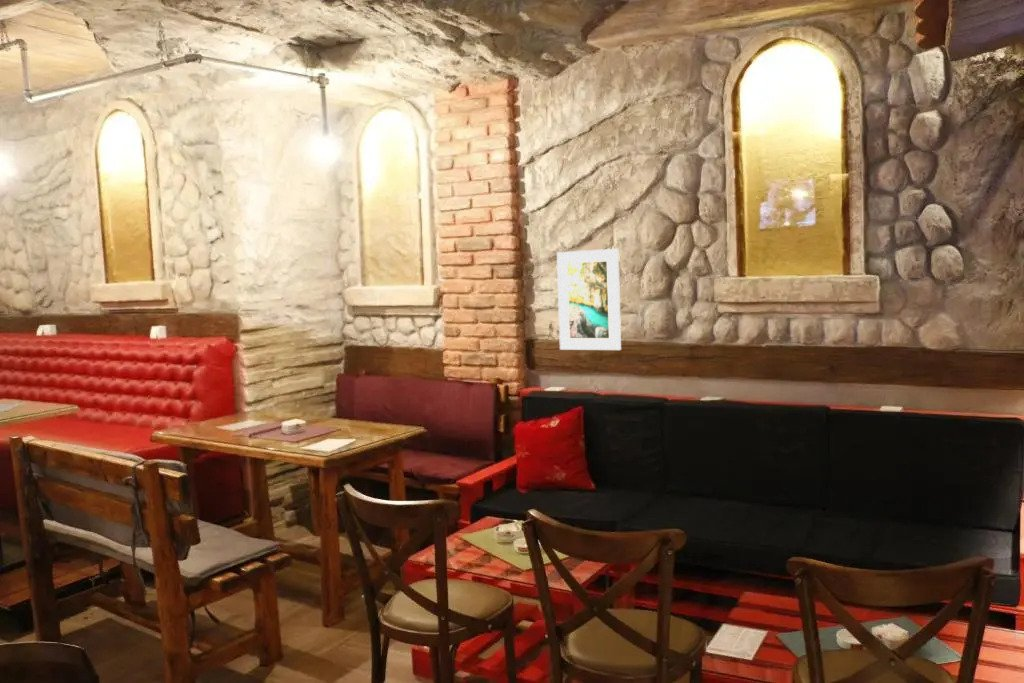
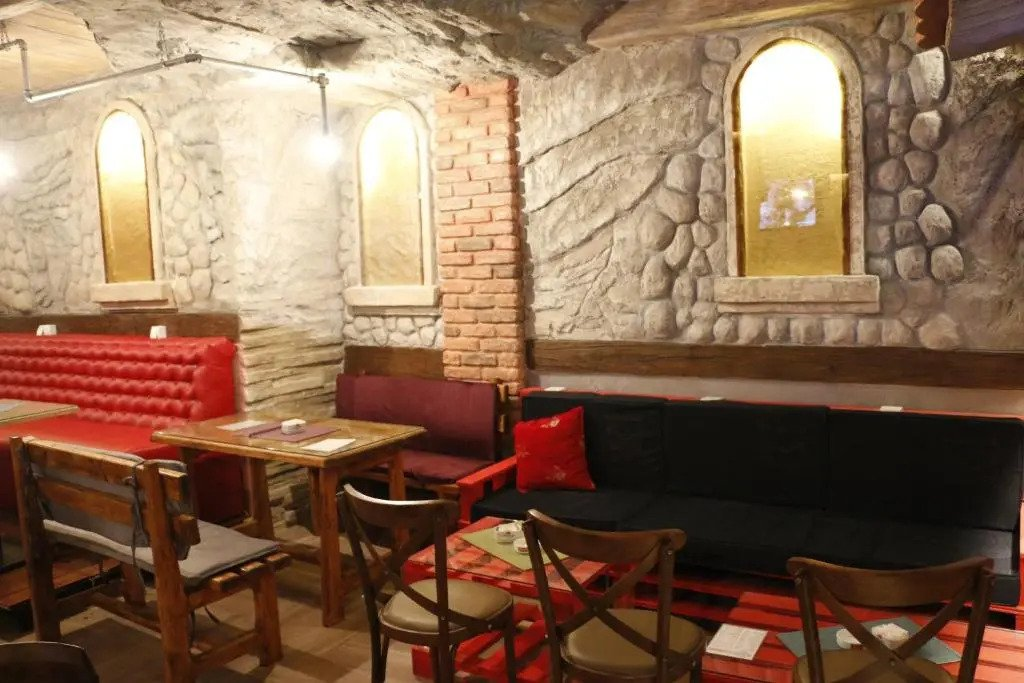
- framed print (588, 300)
